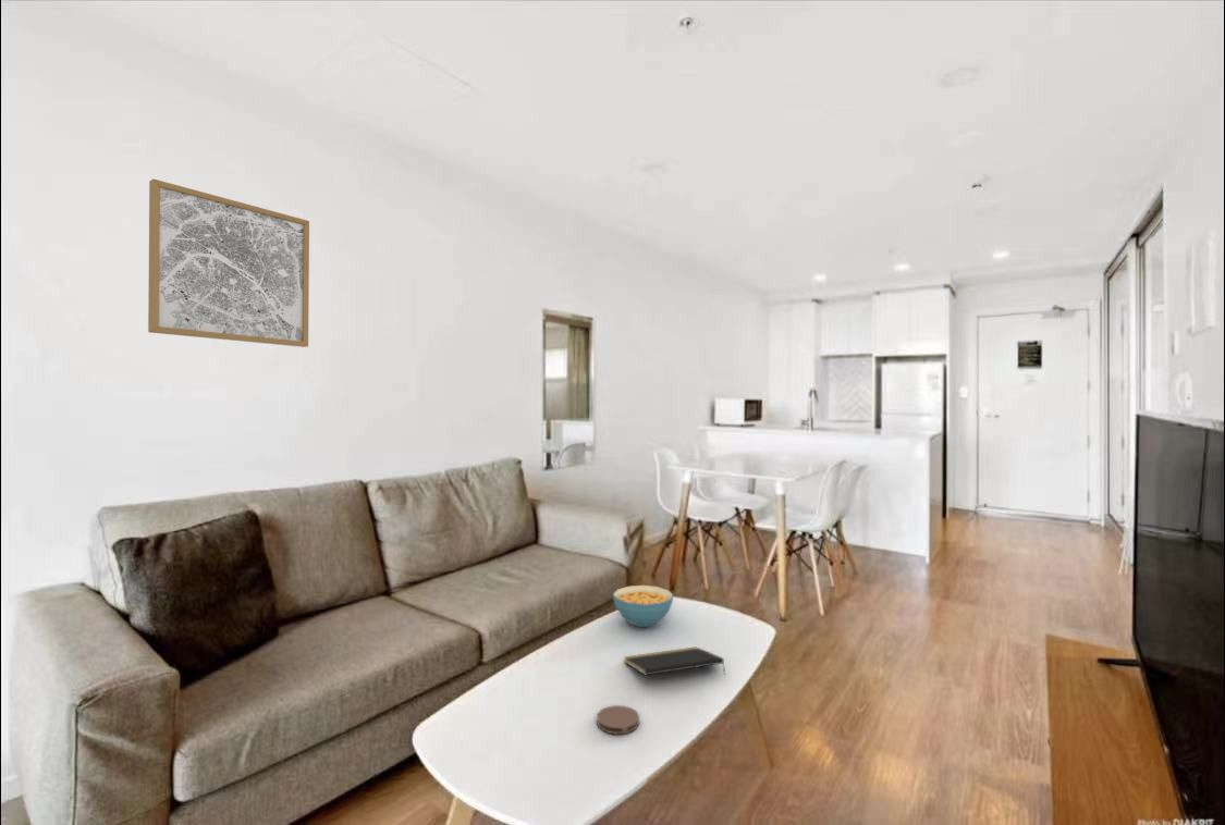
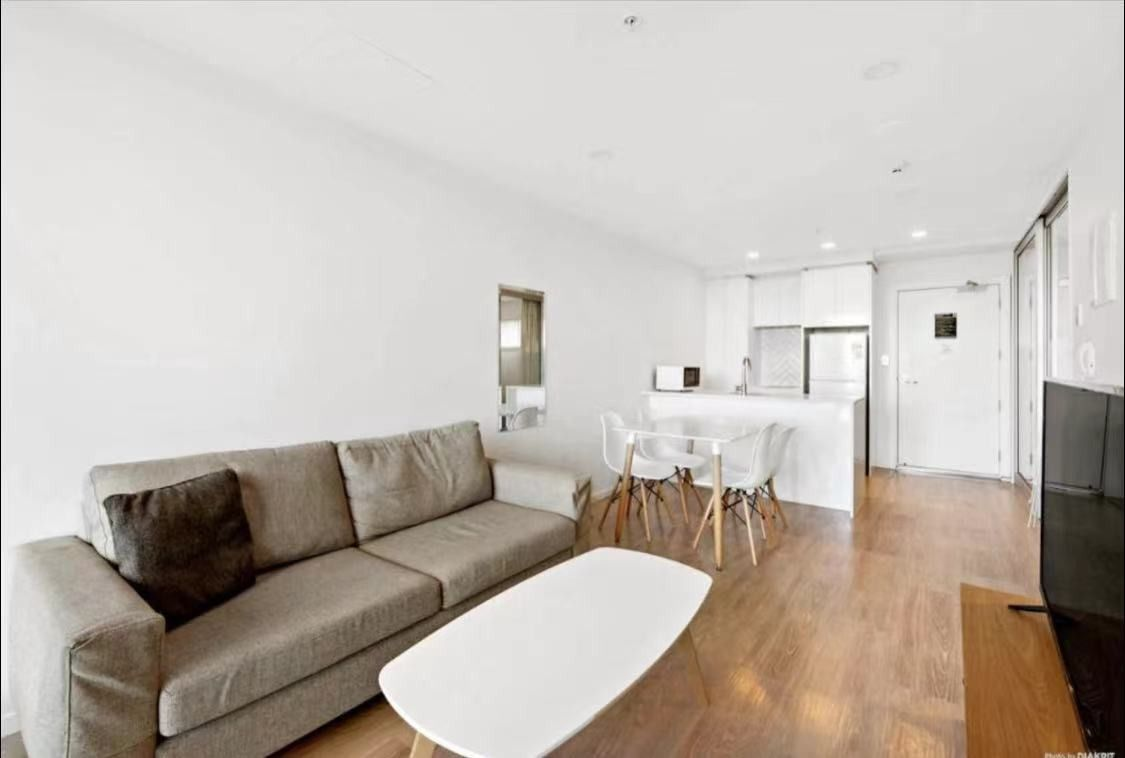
- wall art (236, 271)
- cereal bowl (642, 608)
- coaster (617, 718)
- notepad (672, 660)
